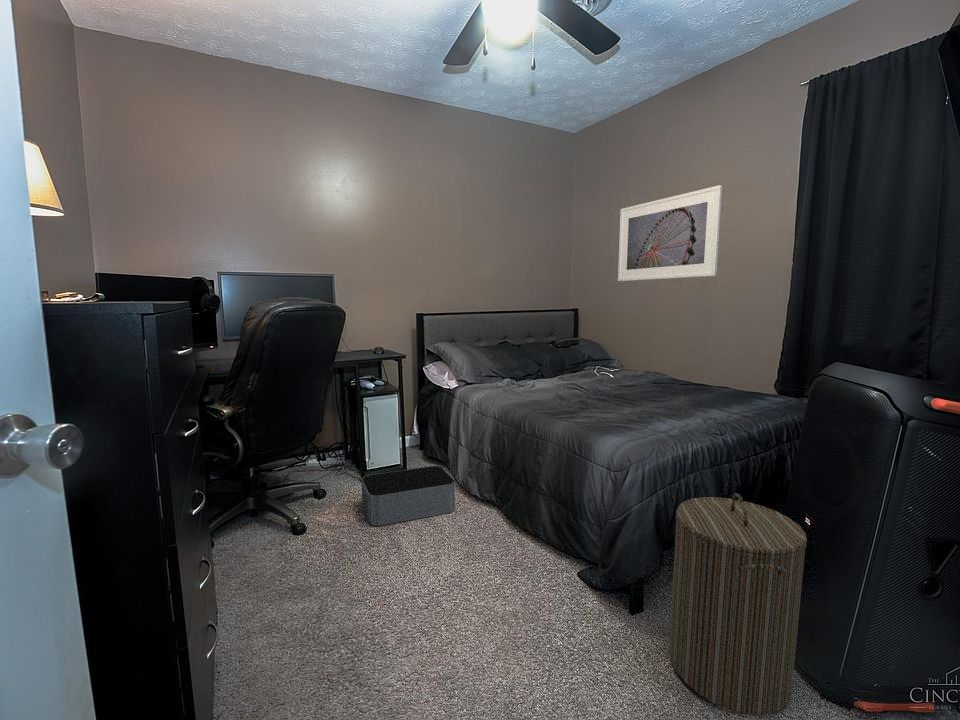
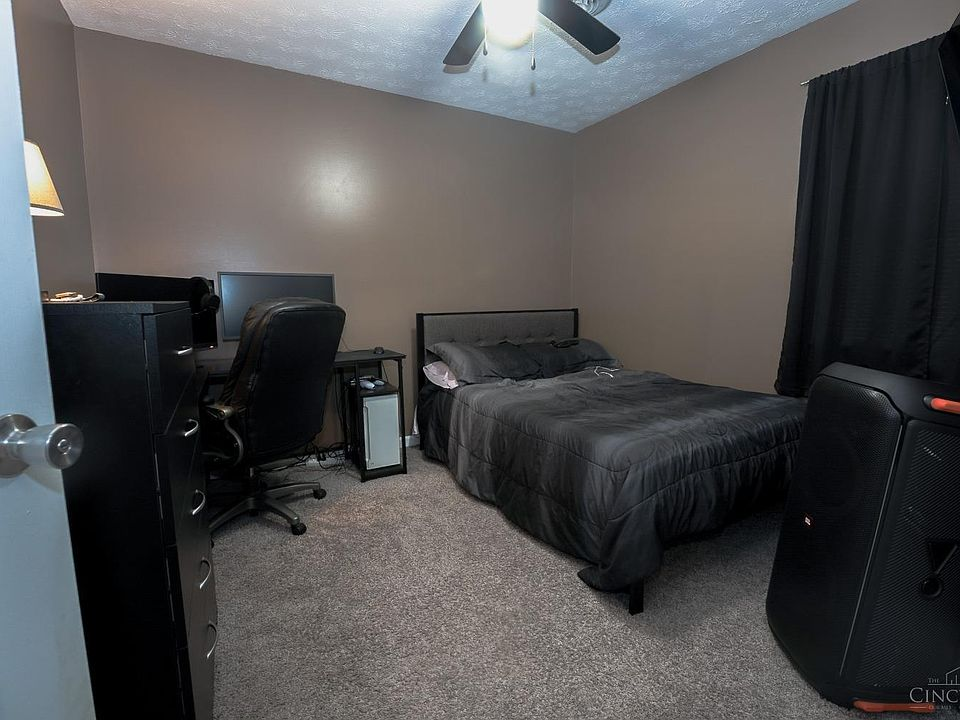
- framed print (663, 239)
- storage bin (408, 493)
- laundry hamper (733, 584)
